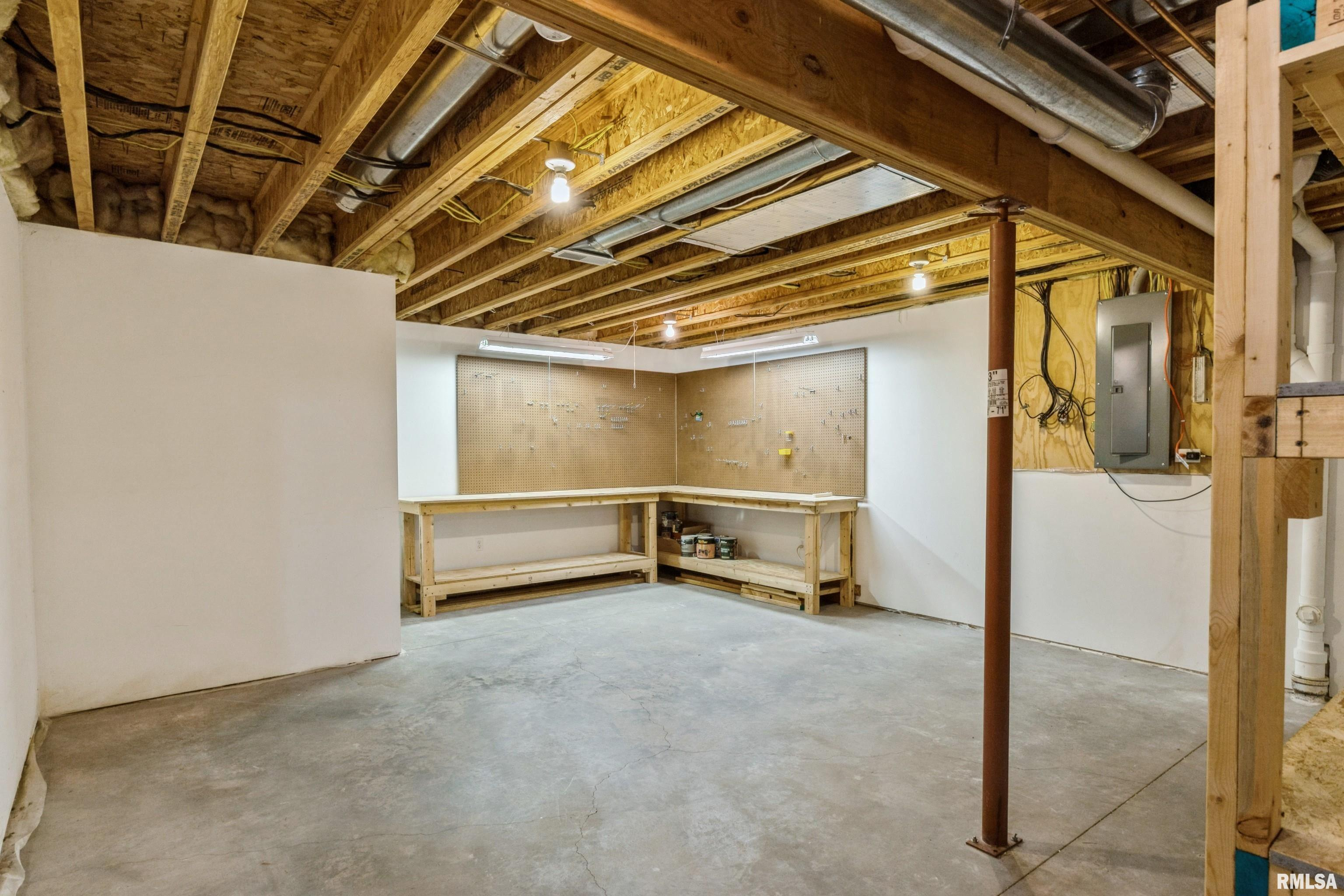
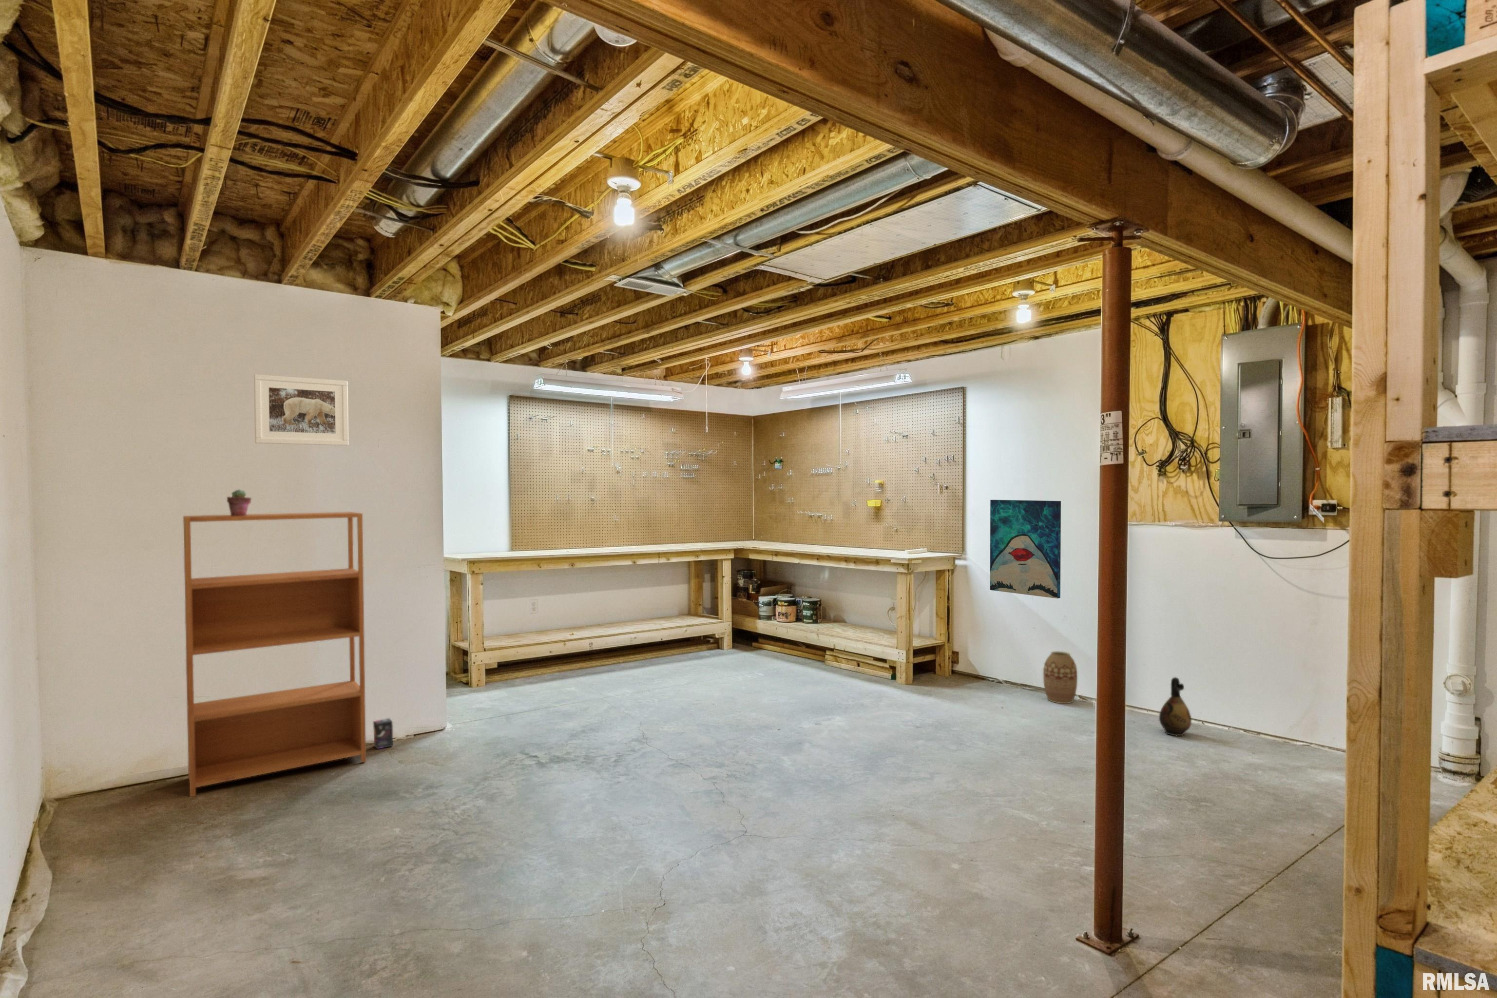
+ vase (1060, 676)
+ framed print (303, 411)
+ bookshelf (277, 643)
+ box (383, 733)
+ wall art (1024, 547)
+ potted succulent (238, 502)
+ ceramic jug (1175, 706)
